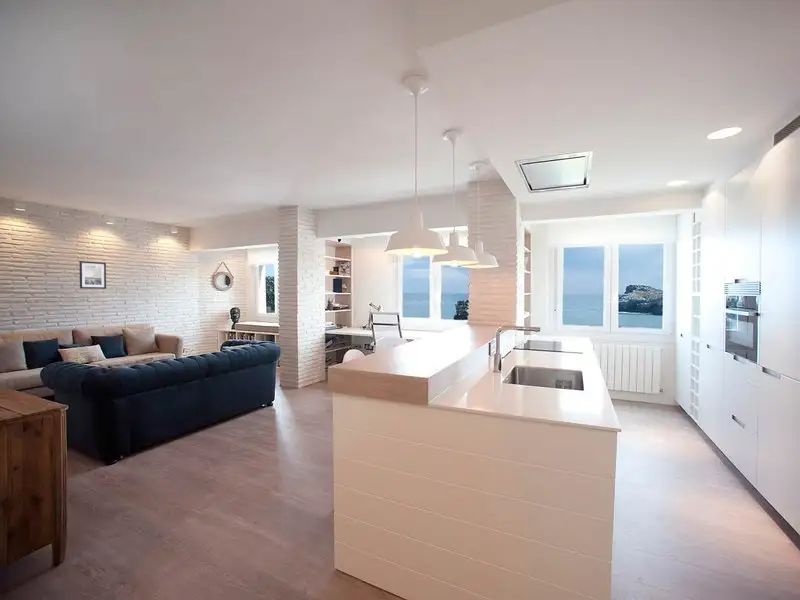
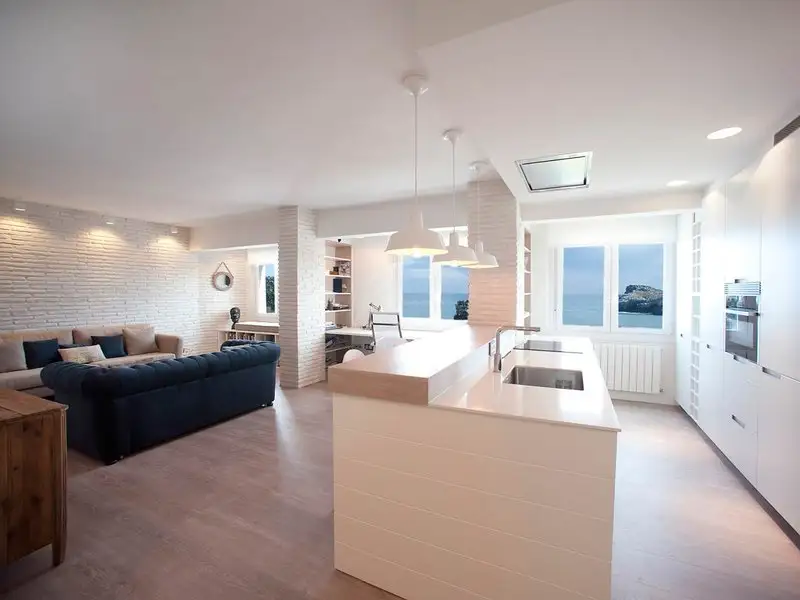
- wall art (93, 275)
